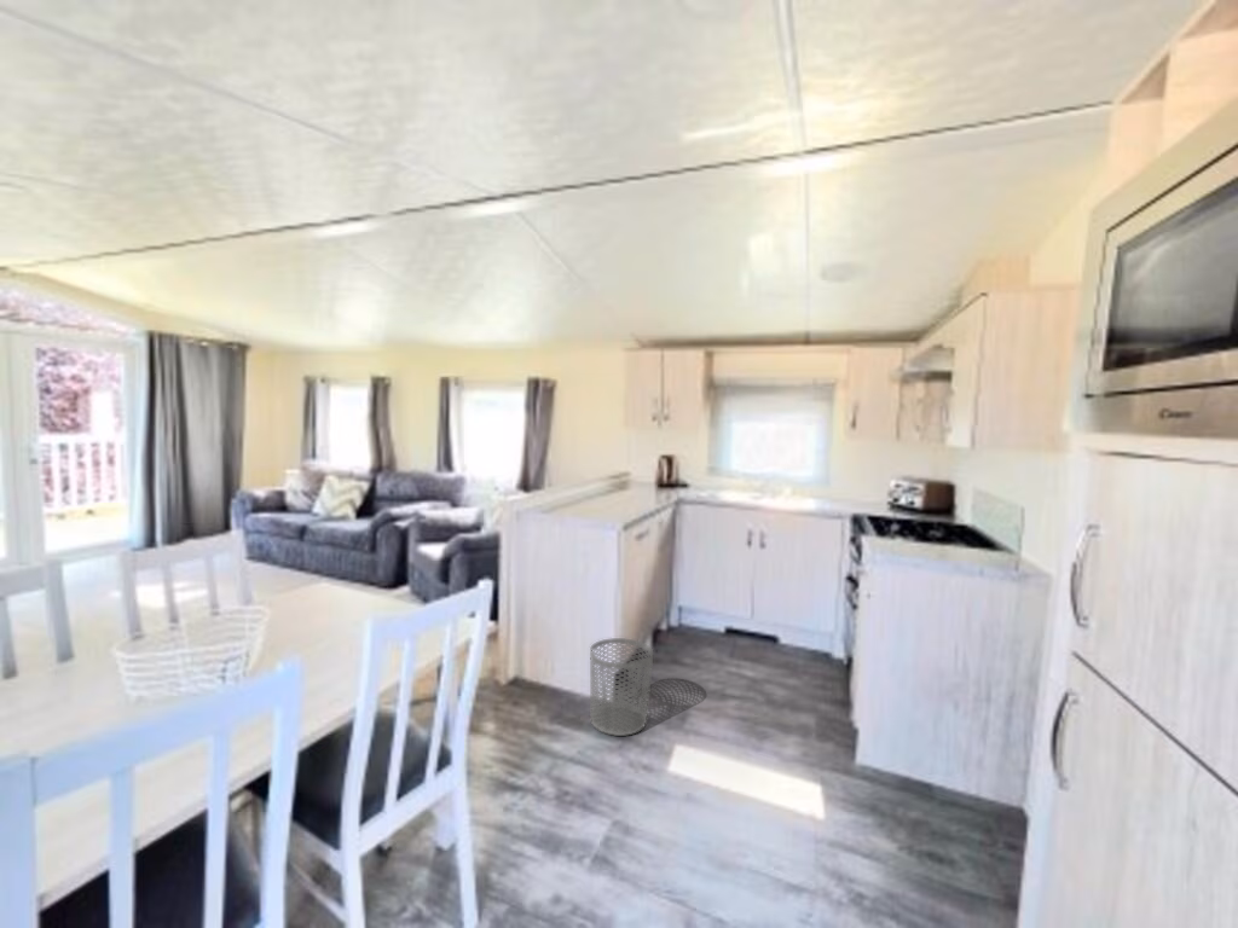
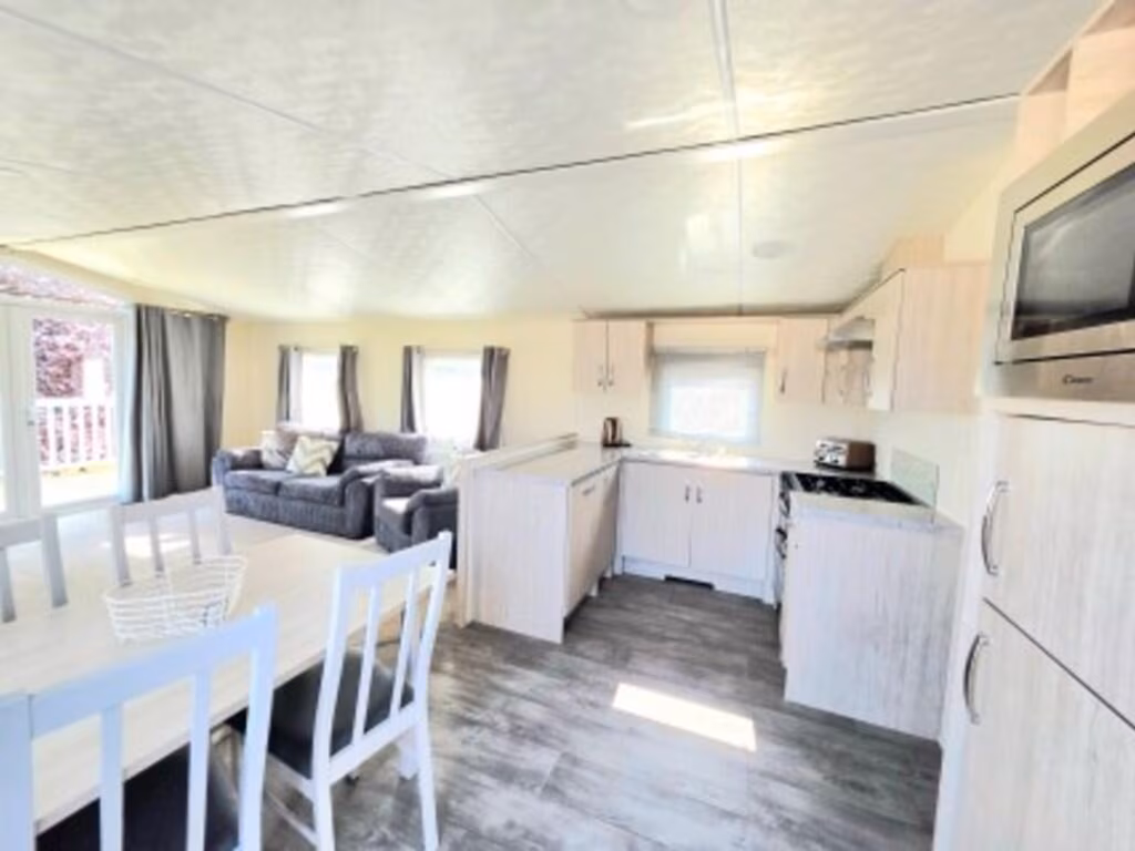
- waste bin (619, 685)
